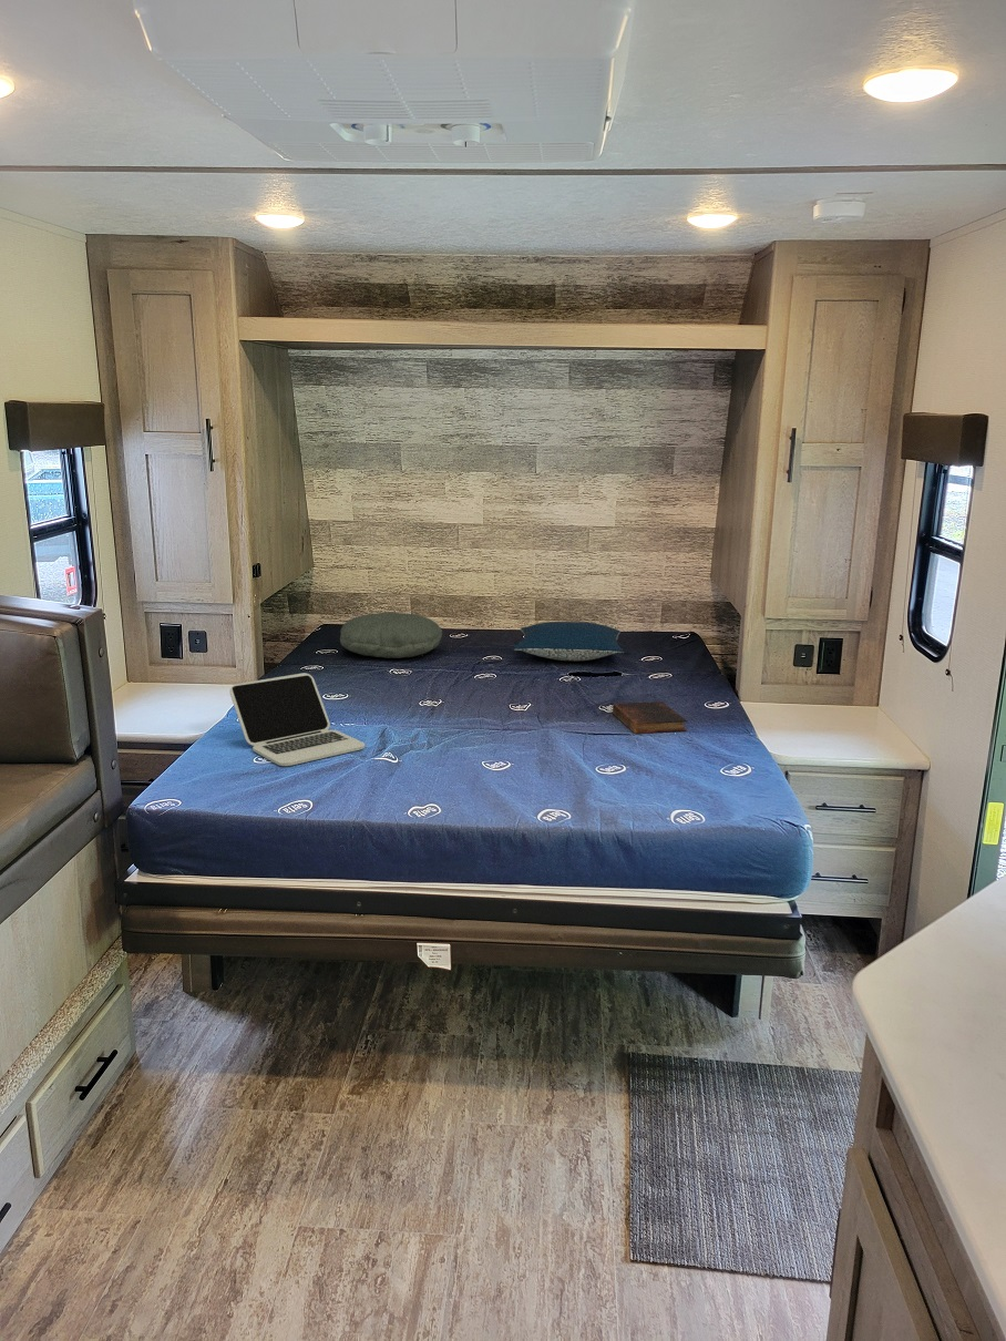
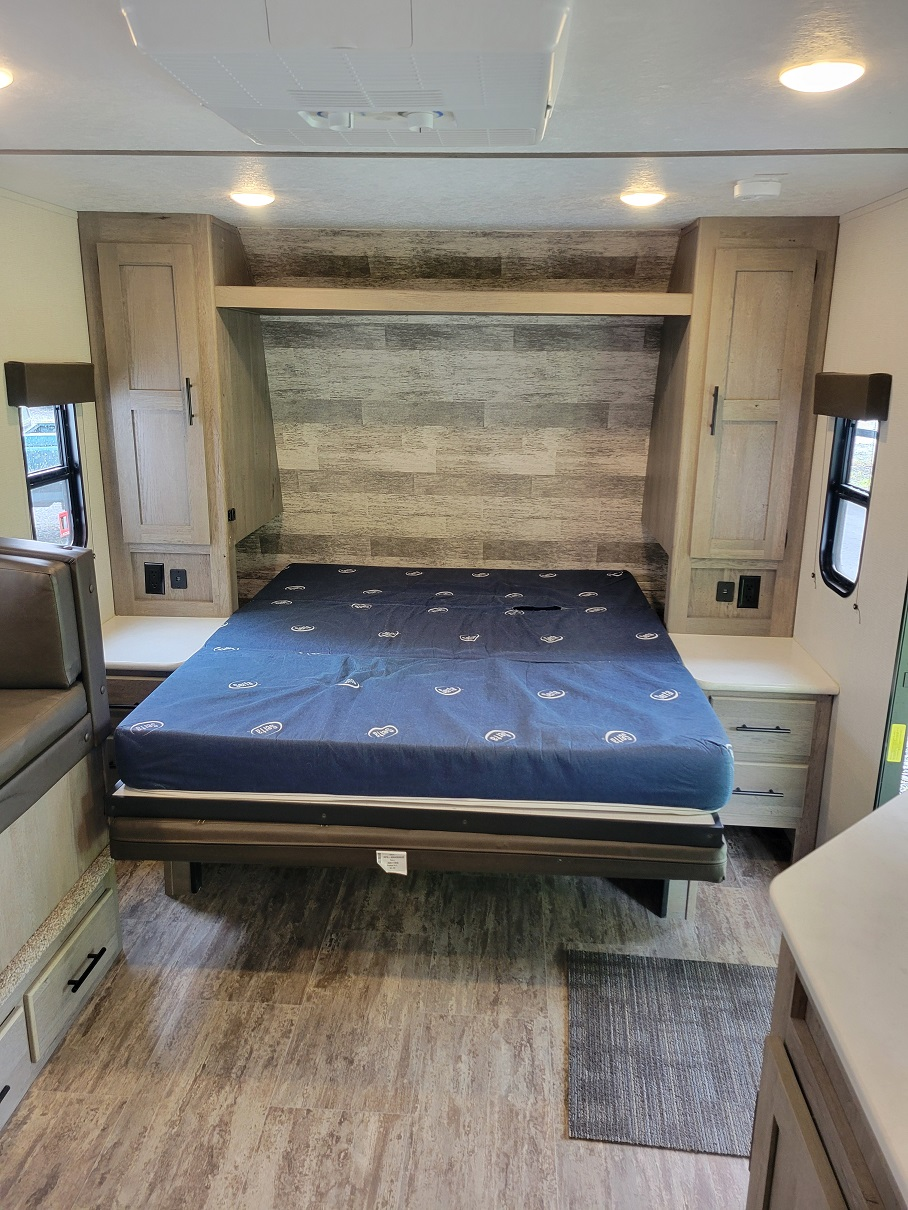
- book (648, 716)
- pillow (568, 639)
- pillow (391, 634)
- laptop (297, 716)
